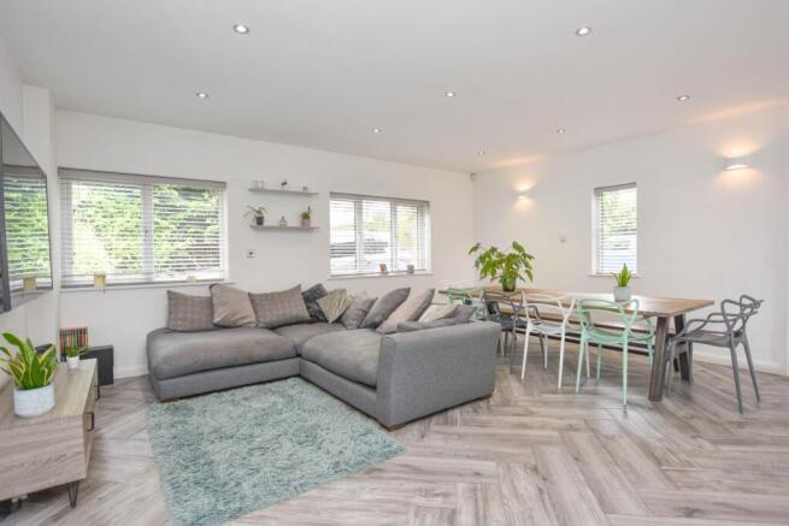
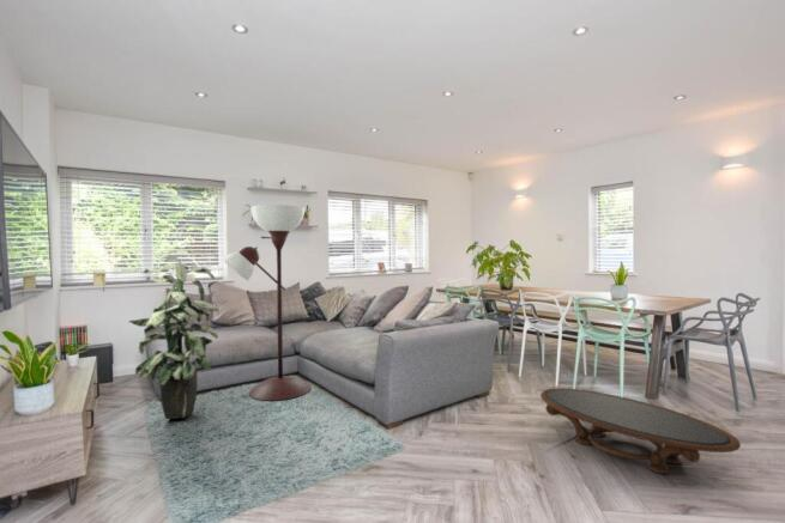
+ indoor plant (175, 335)
+ coffee table (624, 431)
+ floor lamp (277, 299)
